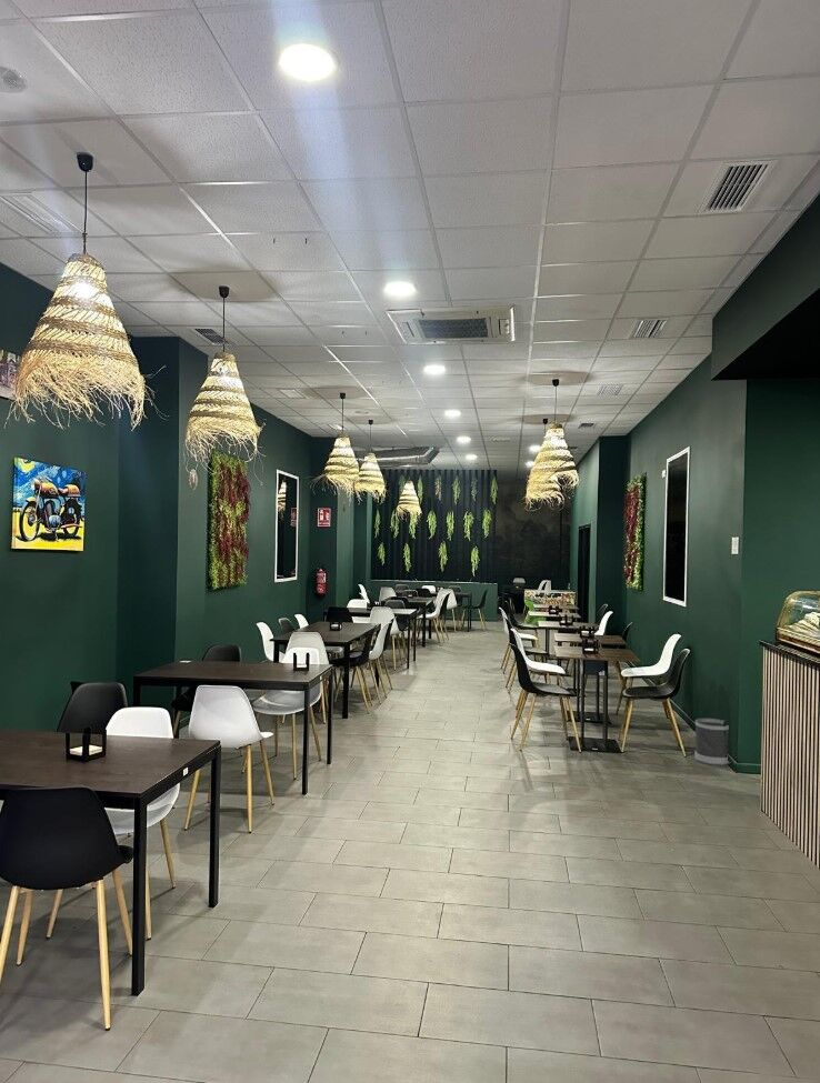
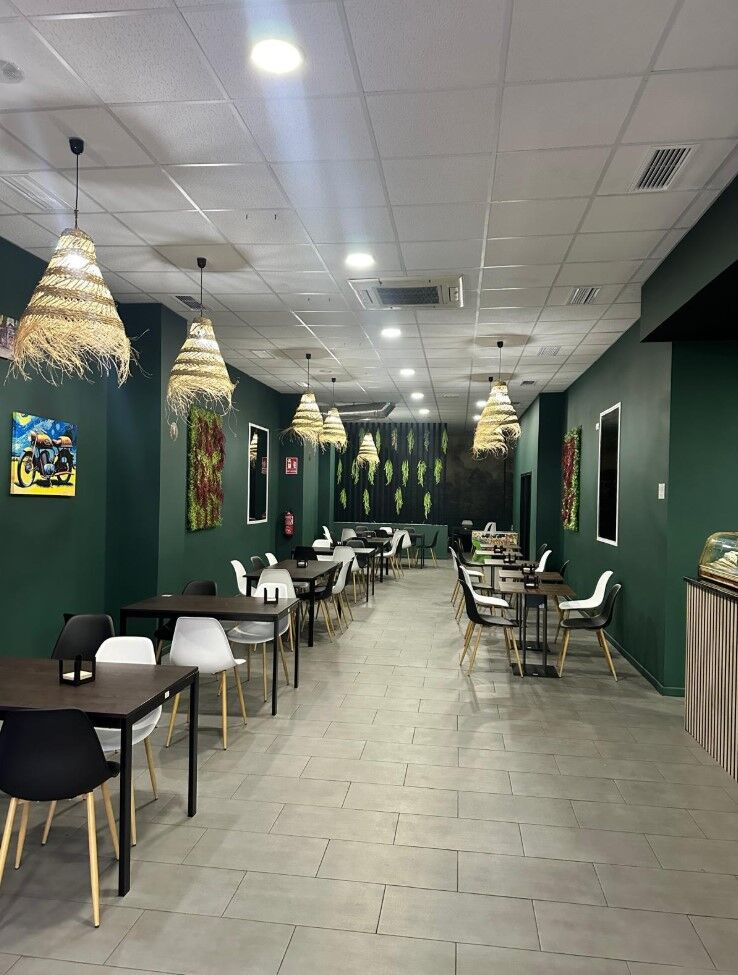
- wastebasket (712, 741)
